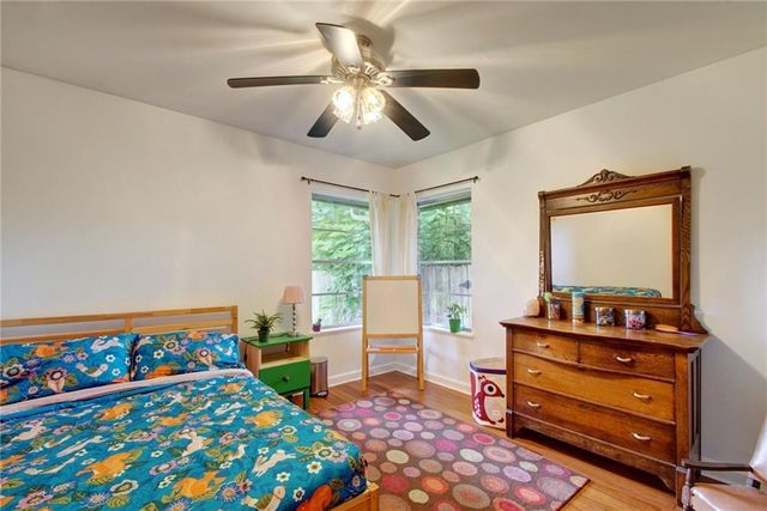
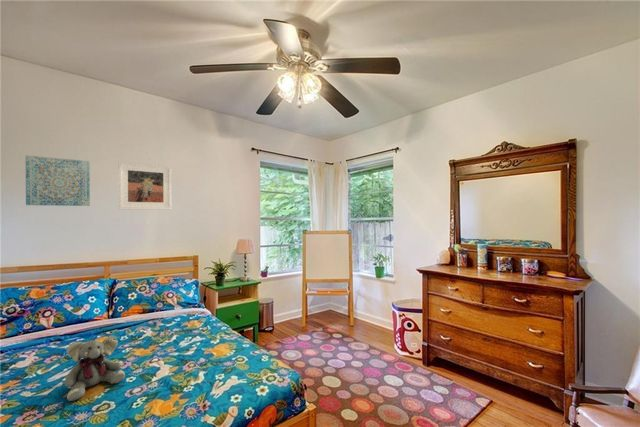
+ wall art (59, 182)
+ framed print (146, 186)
+ plush elephant (93, 360)
